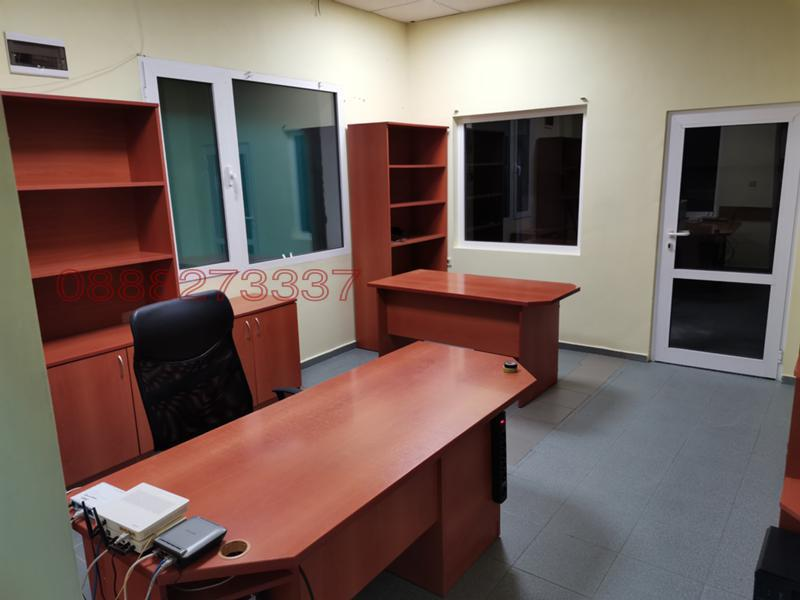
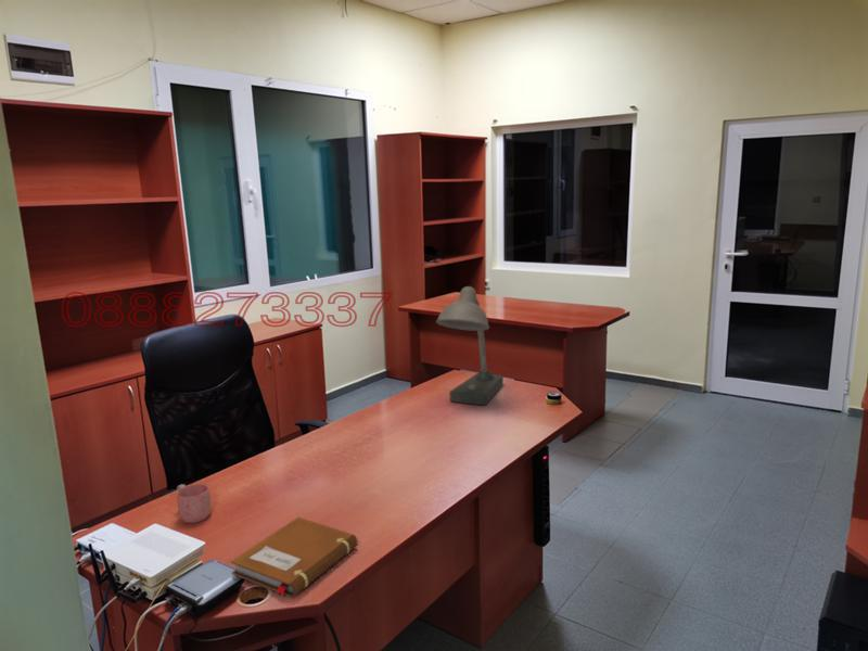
+ notebook (294, 556)
+ mug (191, 501)
+ desk lamp (478, 341)
